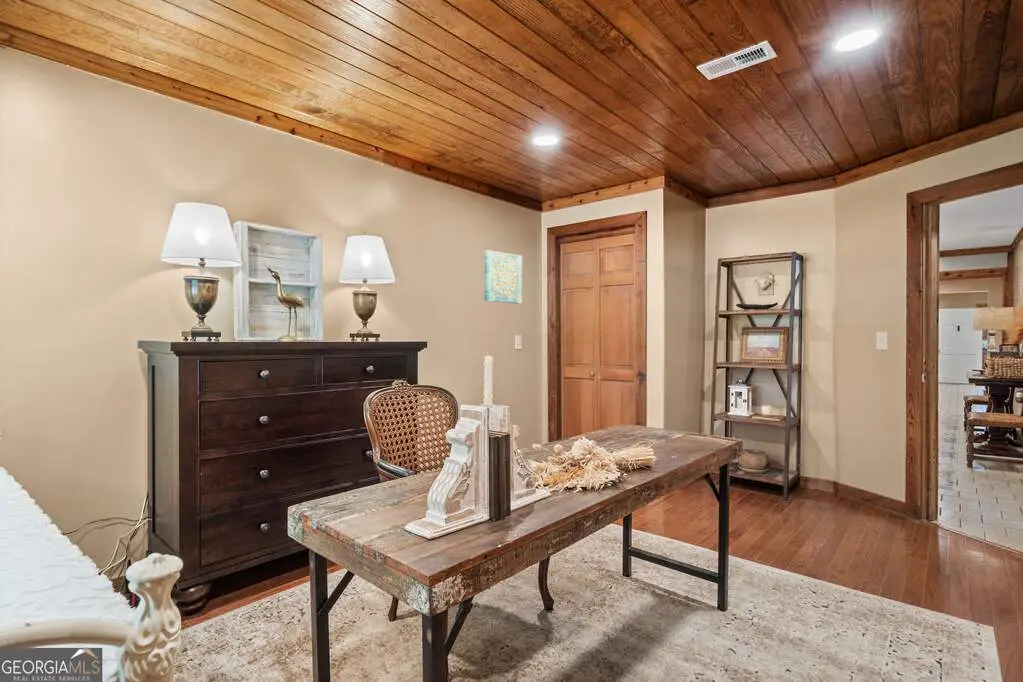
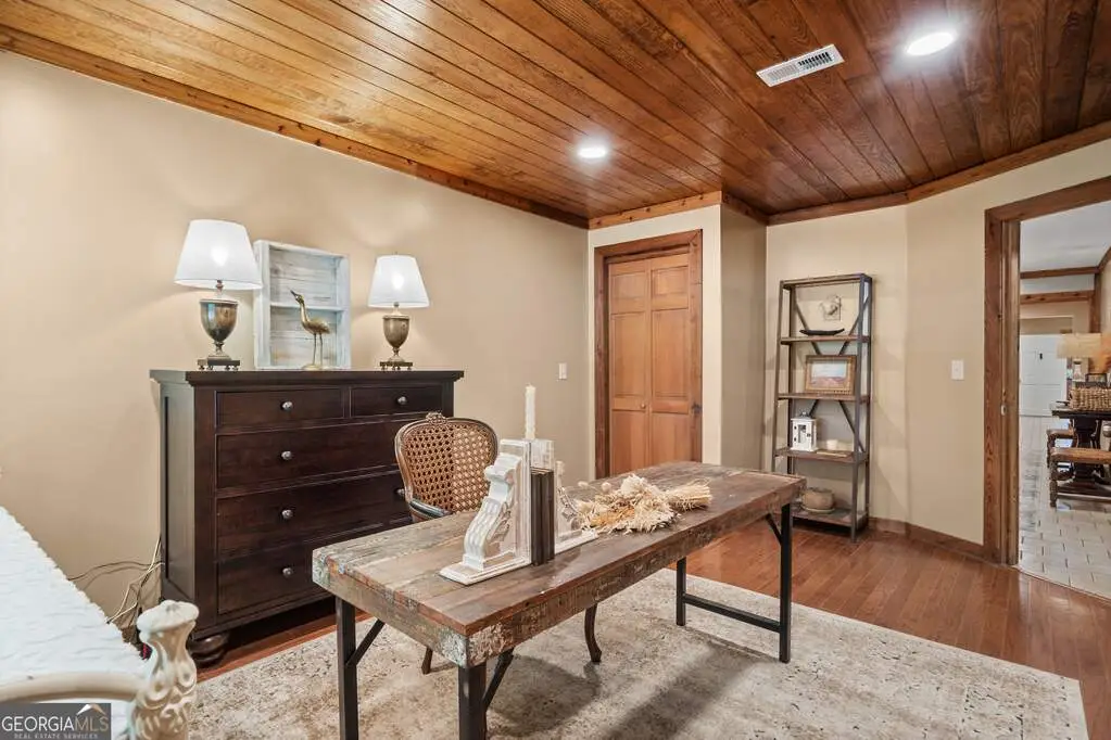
- wall art (503, 277)
